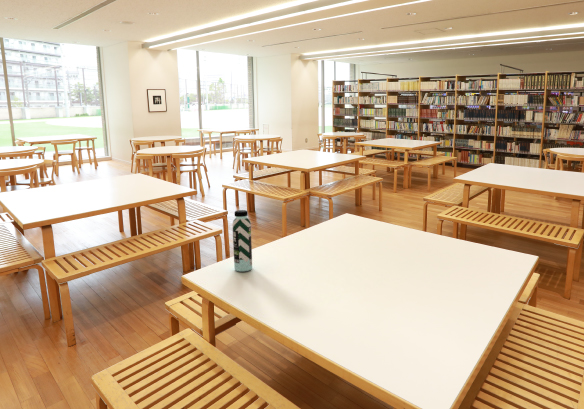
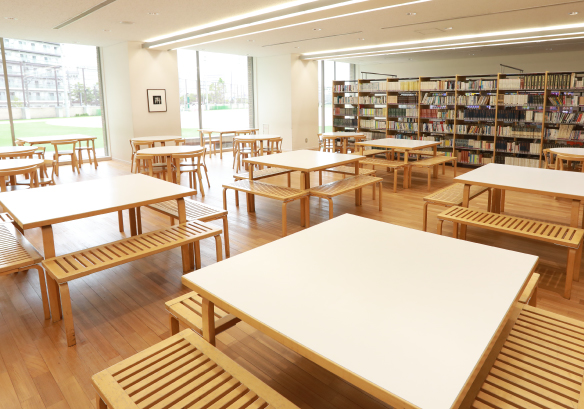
- water bottle (242, 240)
